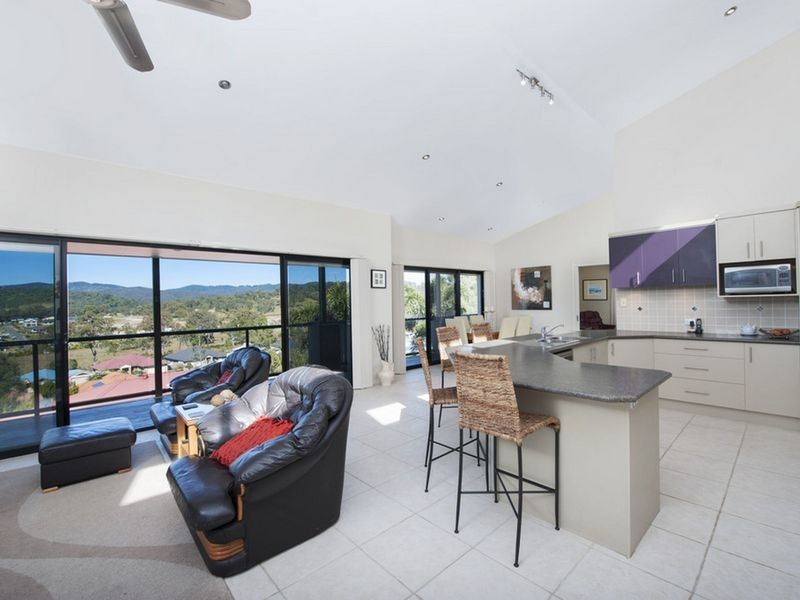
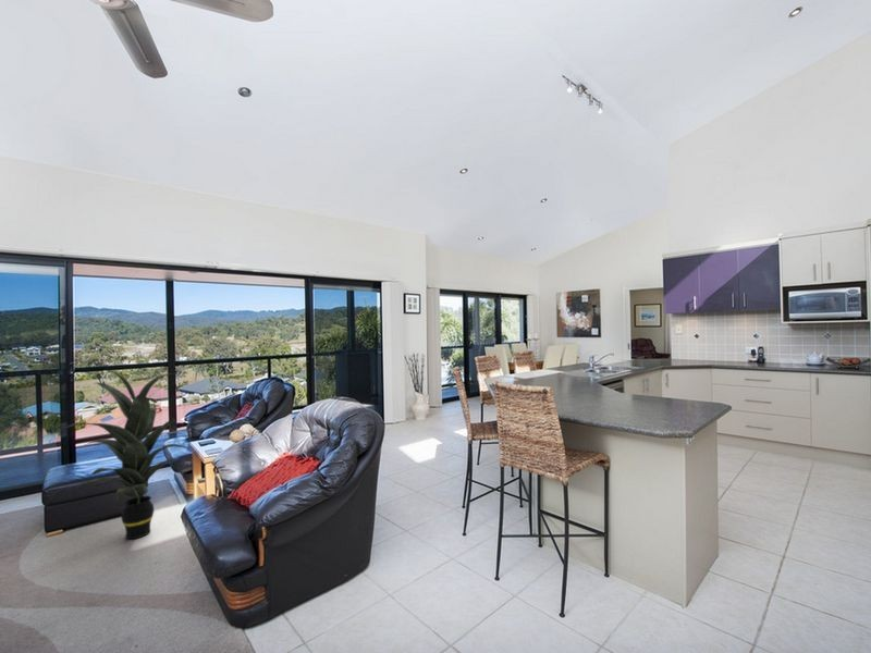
+ indoor plant (128, 451)
